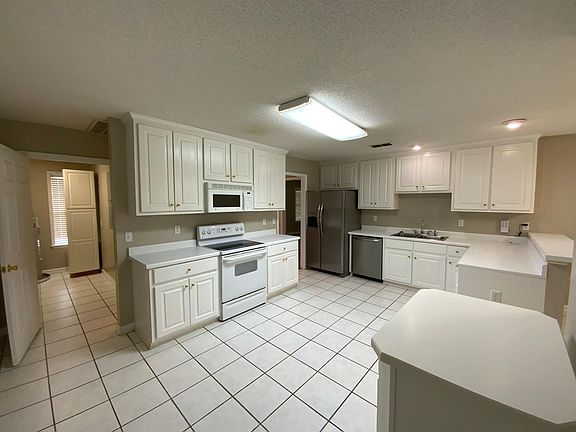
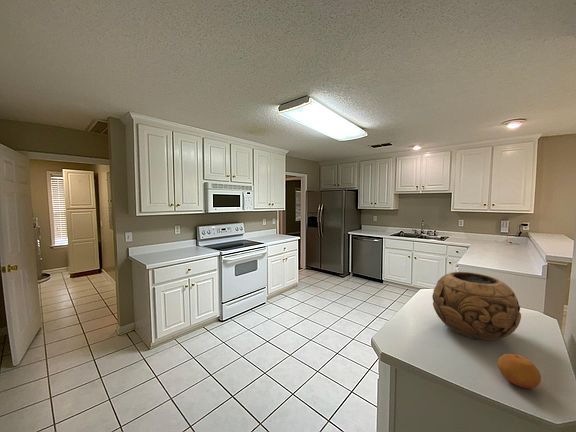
+ fruit (518, 369)
+ decorative bowl (472, 304)
